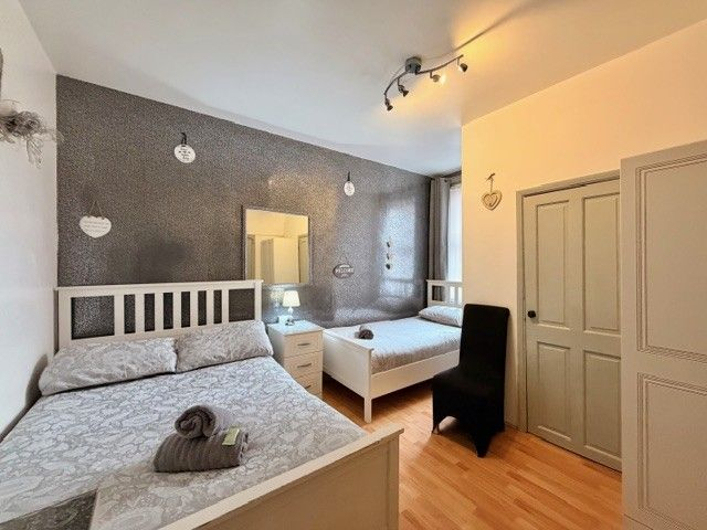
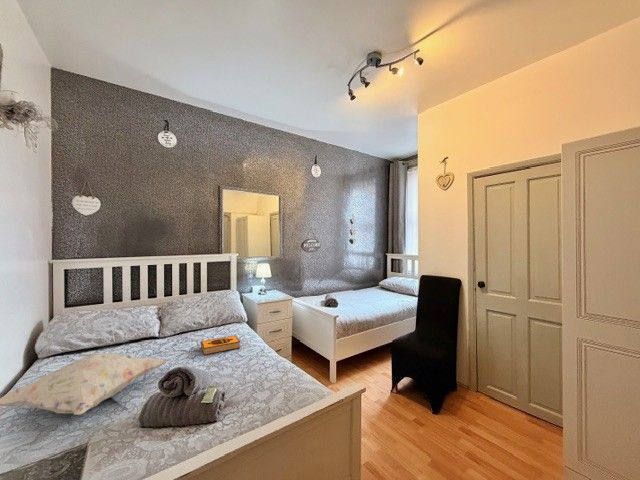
+ decorative pillow (90, 379)
+ hardback book (220, 344)
